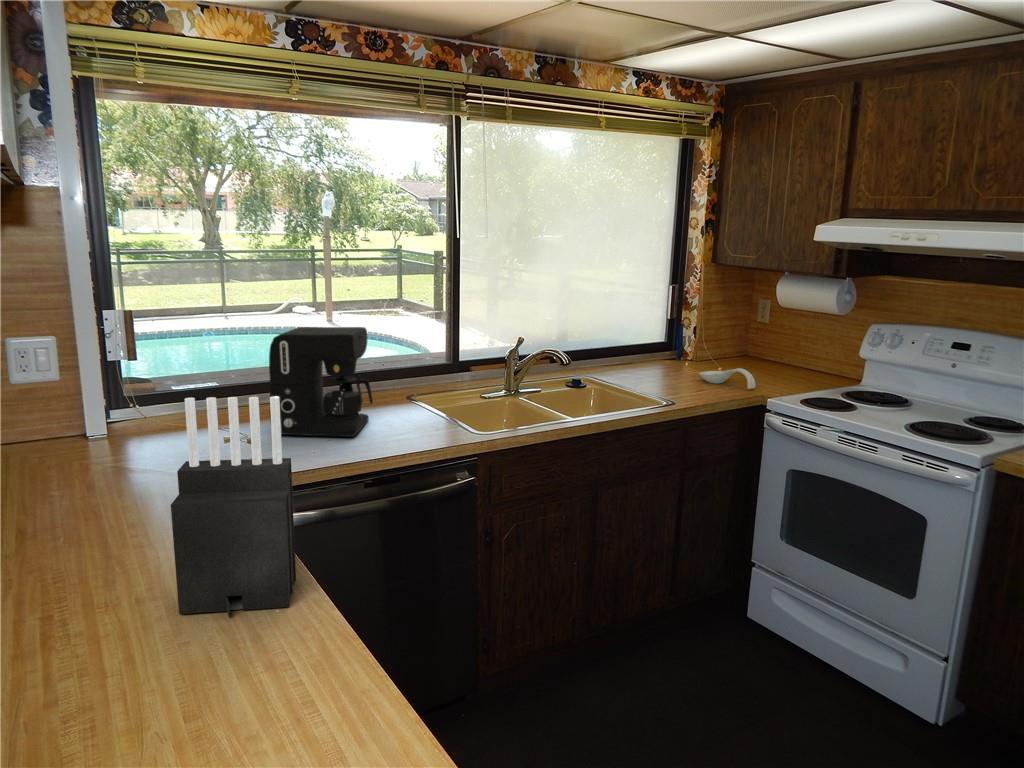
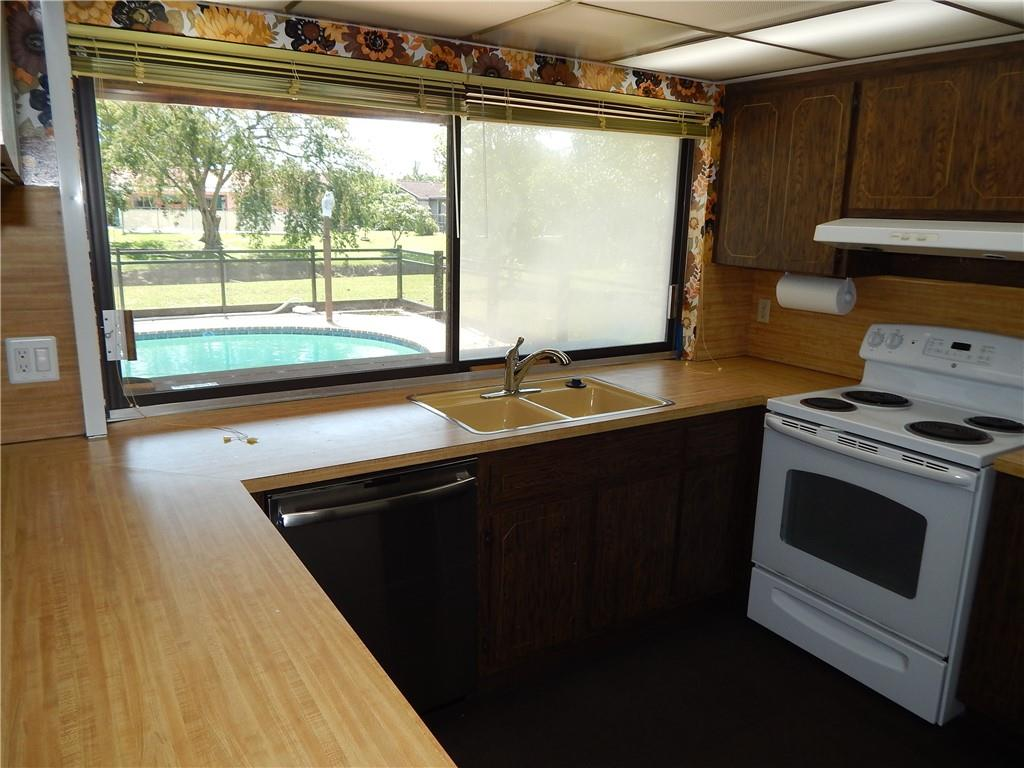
- spoon rest (727, 375)
- knife block (233, 503)
- coffee maker (322, 379)
